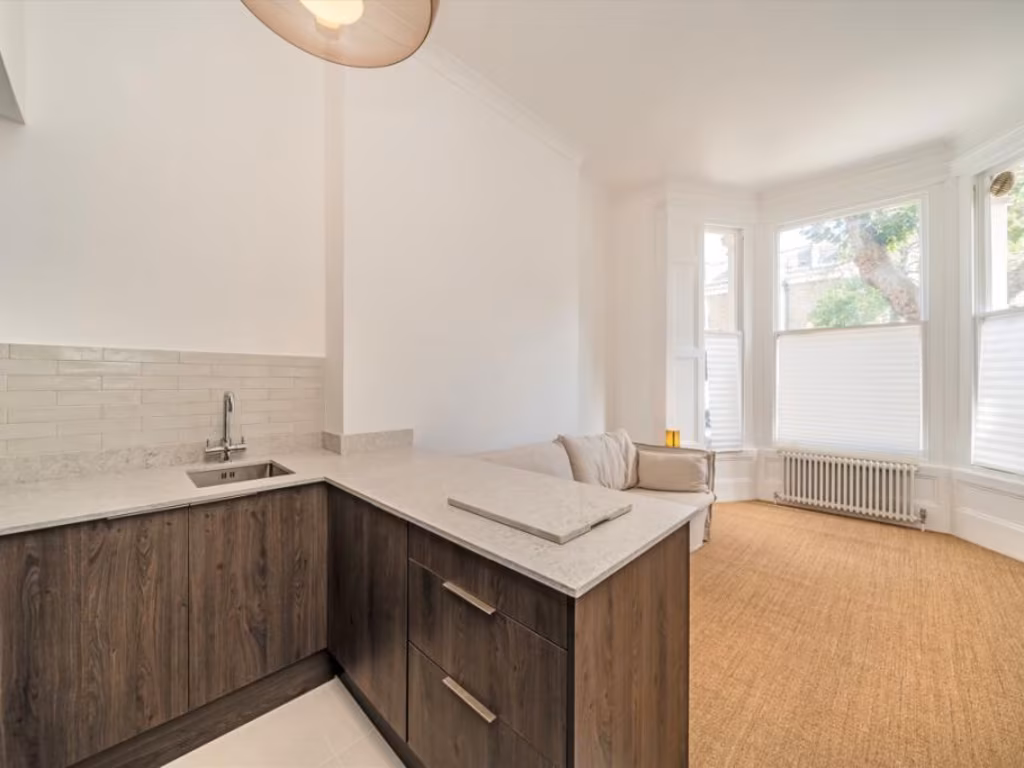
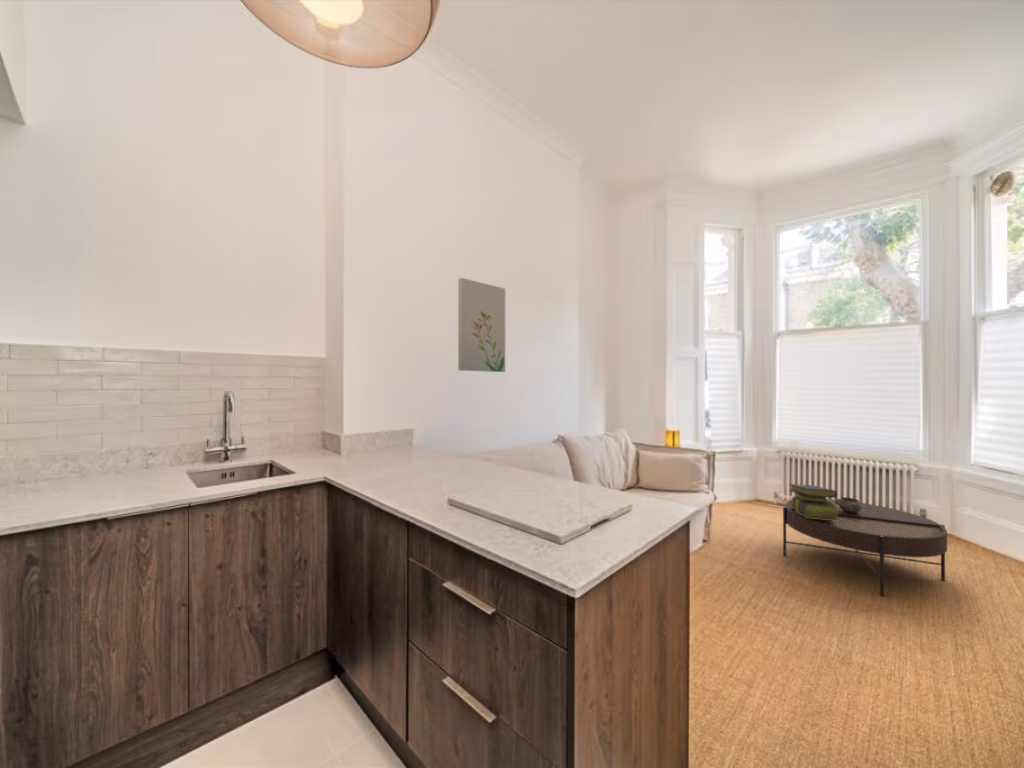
+ decorative bowl (851, 505)
+ coffee table (858, 540)
+ stack of books (812, 500)
+ wall art (482, 327)
